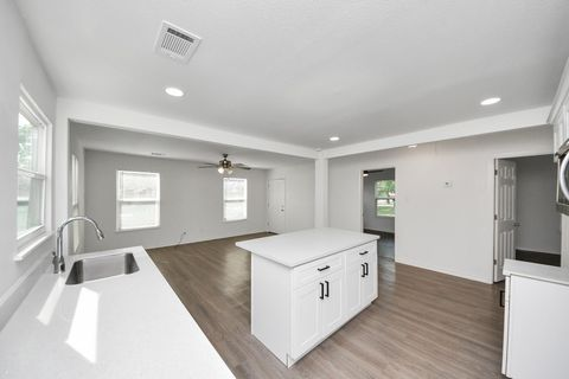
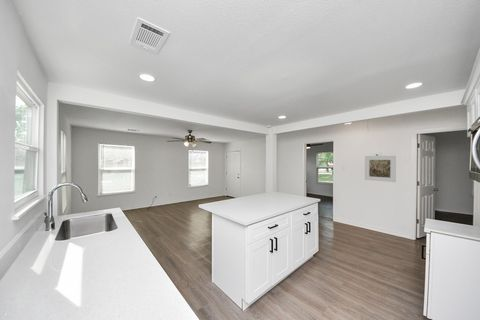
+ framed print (379, 168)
